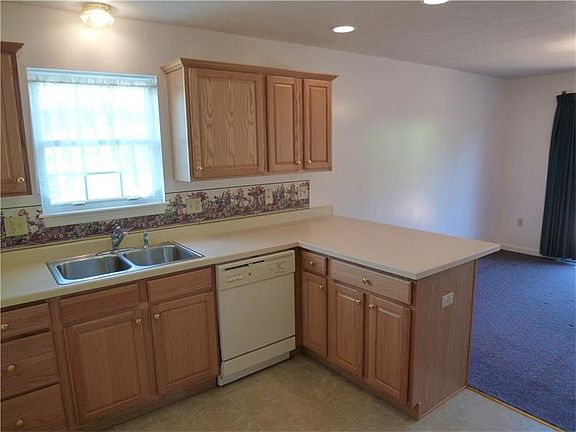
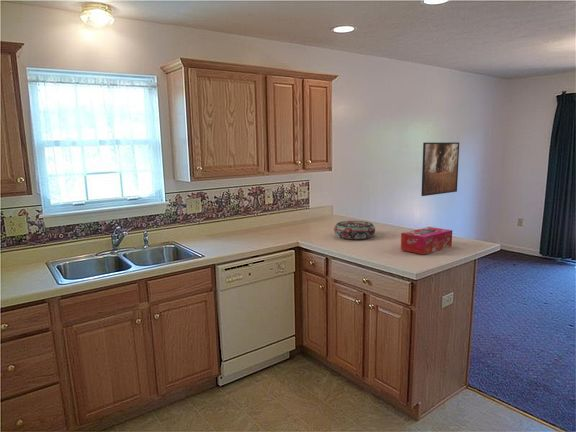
+ decorative bowl (354, 229)
+ tissue box (426, 239)
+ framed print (441, 168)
